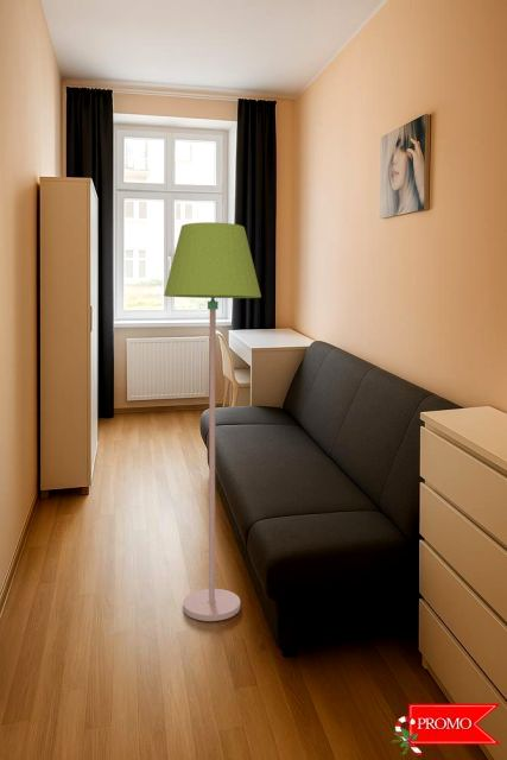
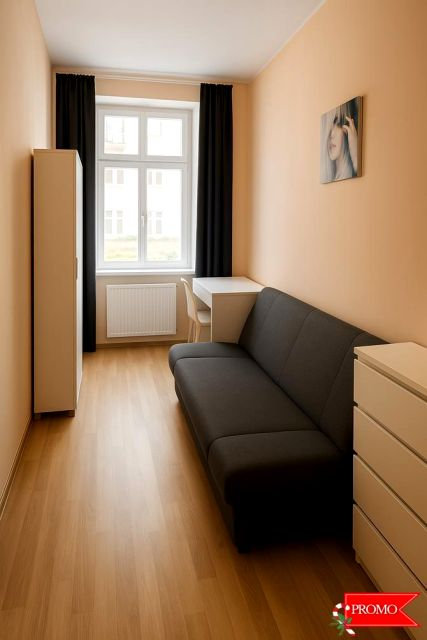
- floor lamp (211, 423)
